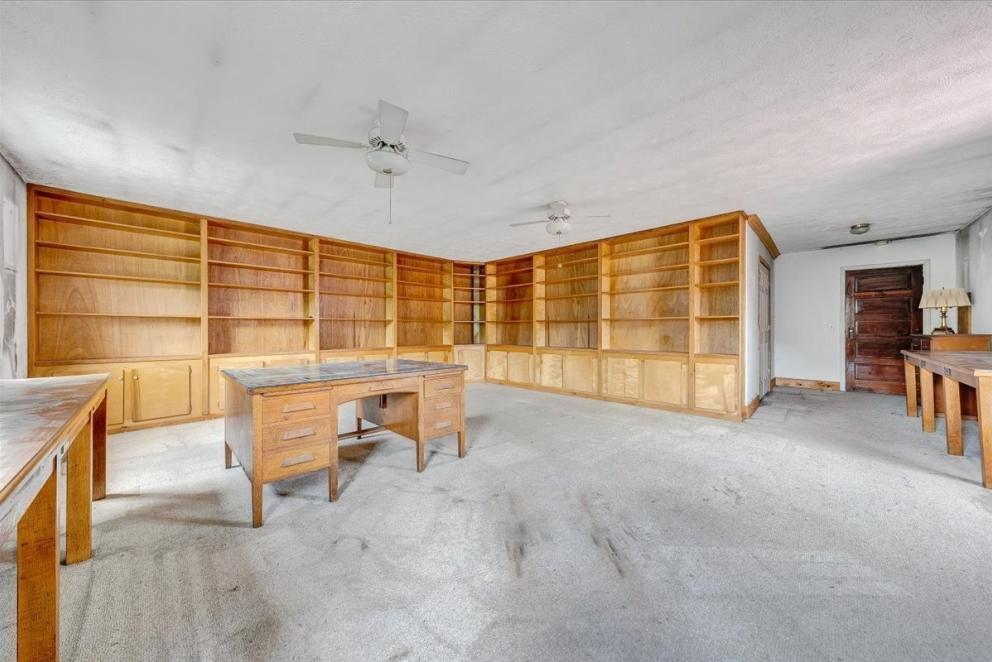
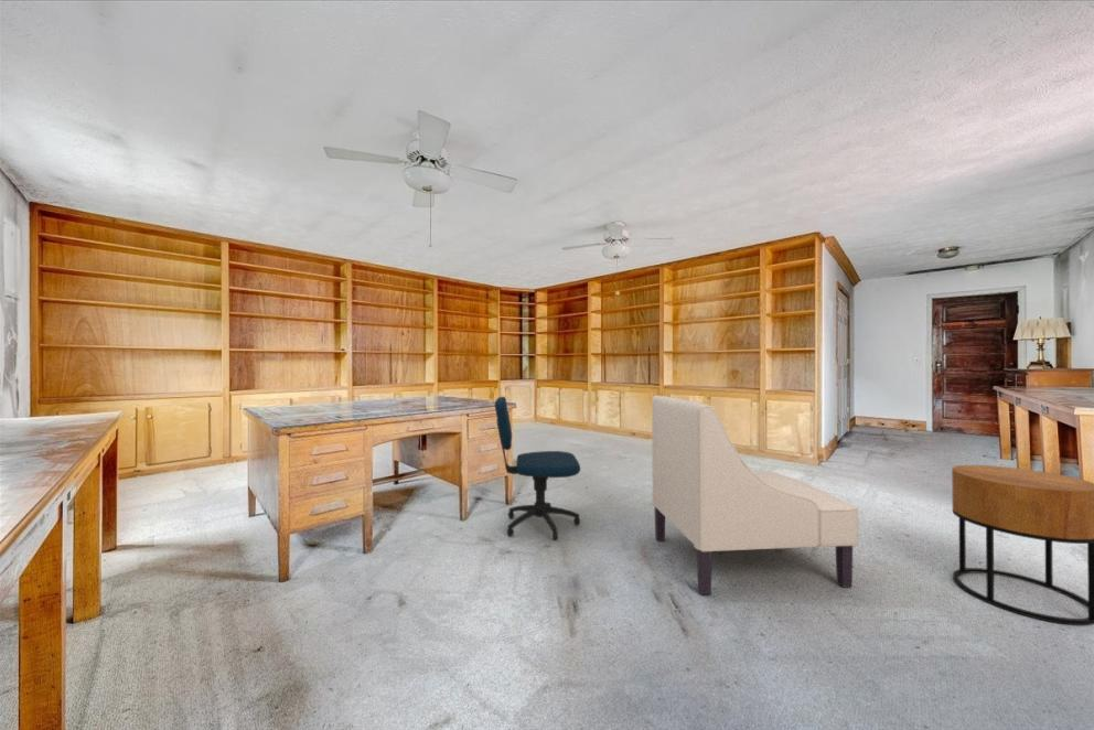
+ chair (742, 479)
+ office chair (538, 461)
+ side table (1020, 535)
